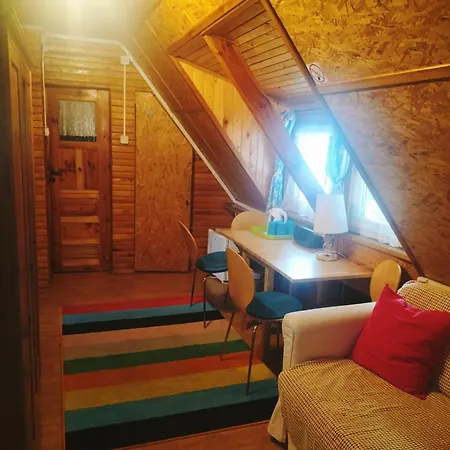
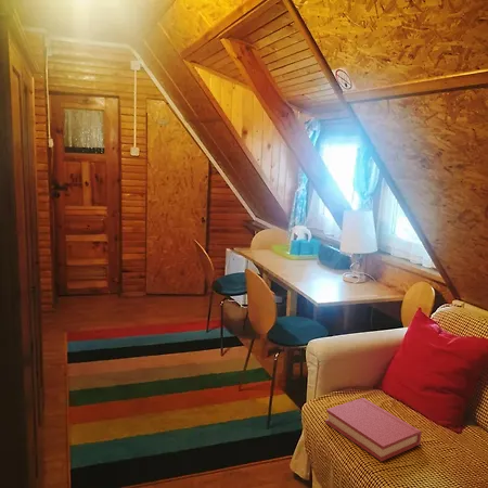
+ hardback book (371, 426)
